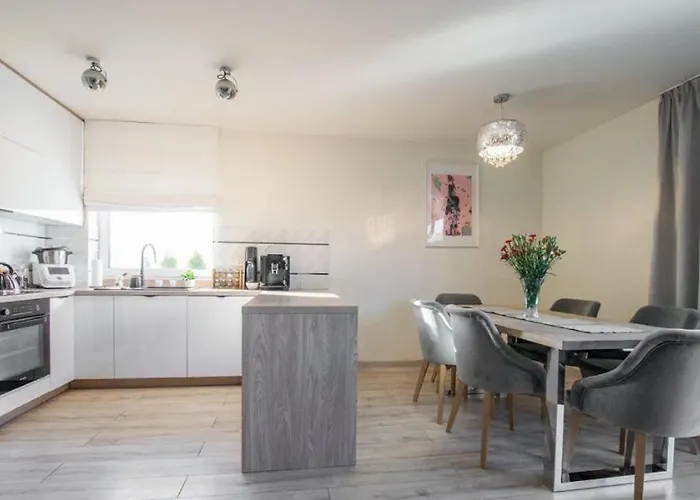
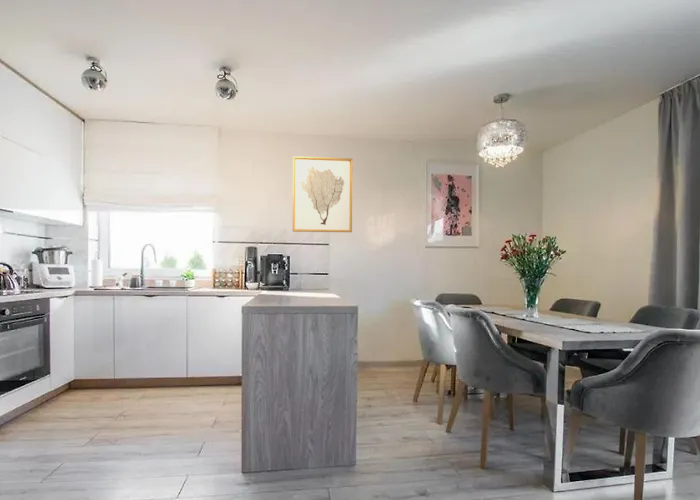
+ wall art (322, 194)
